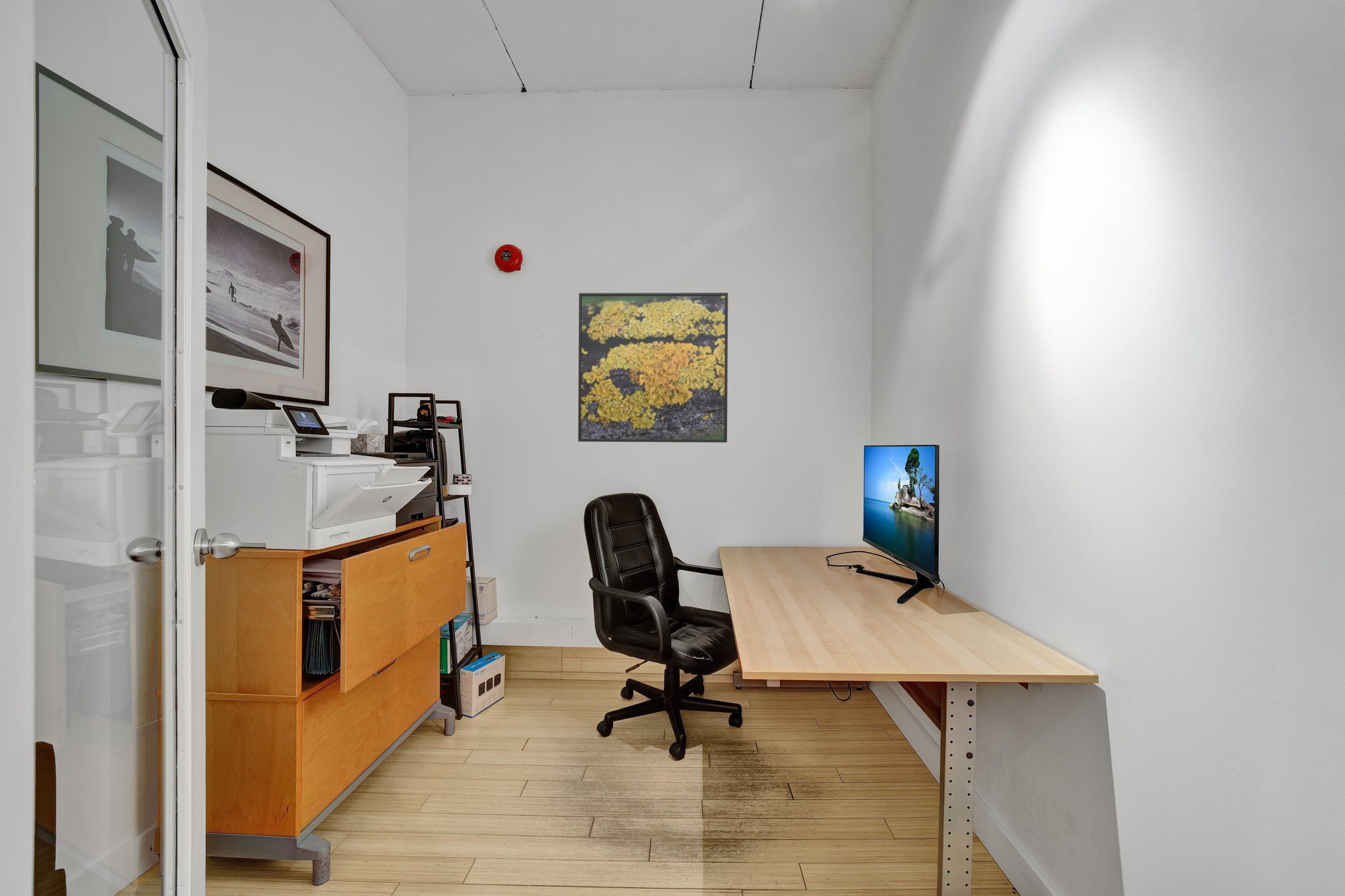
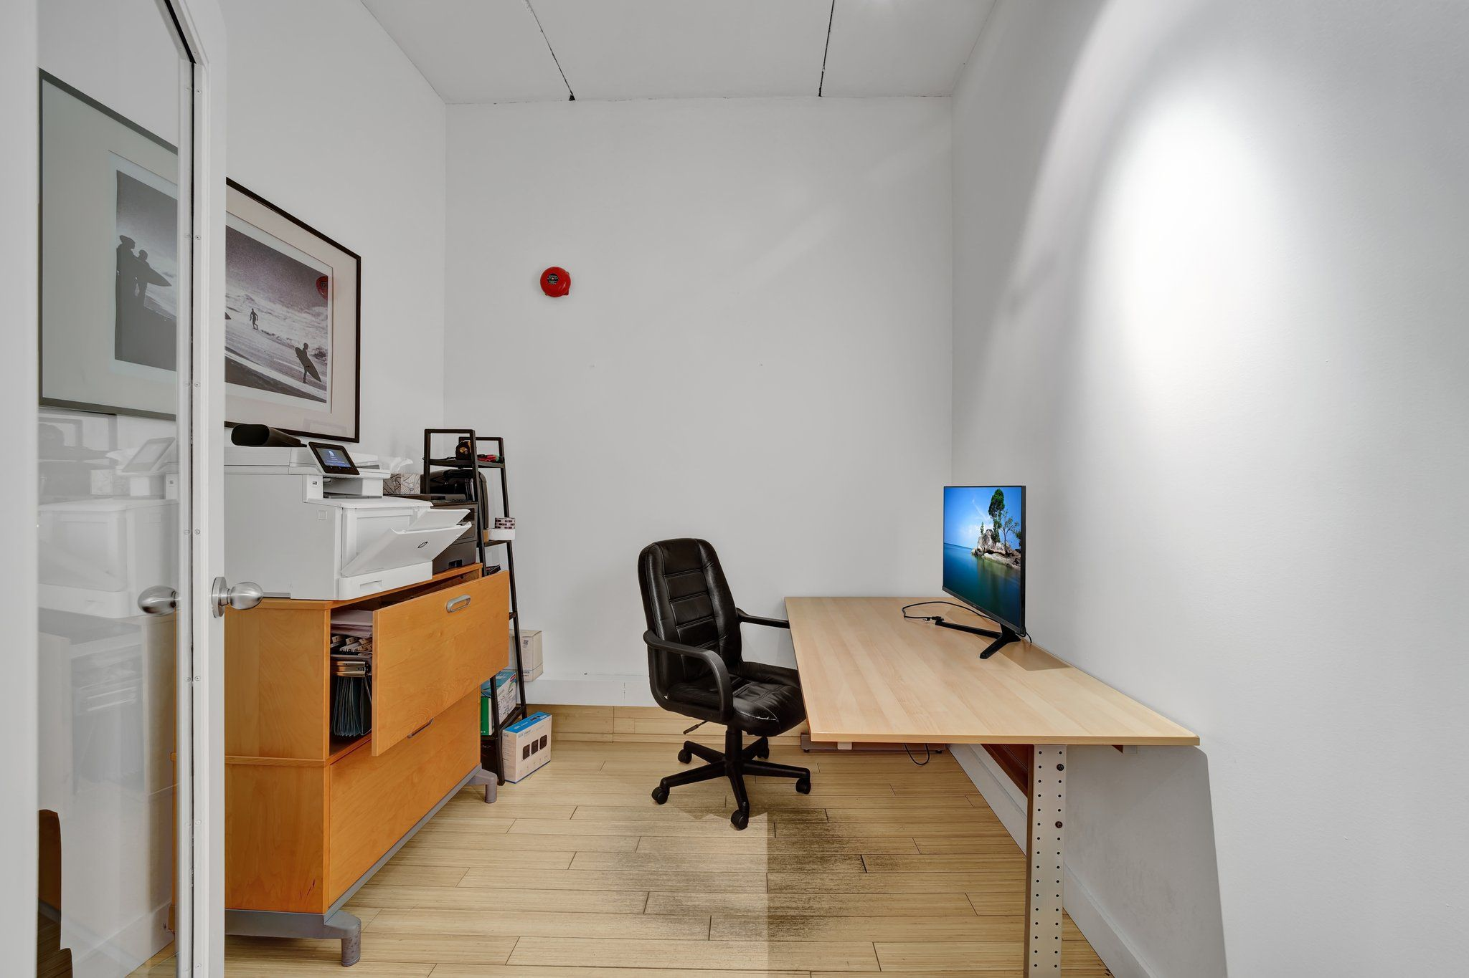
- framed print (653, 368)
